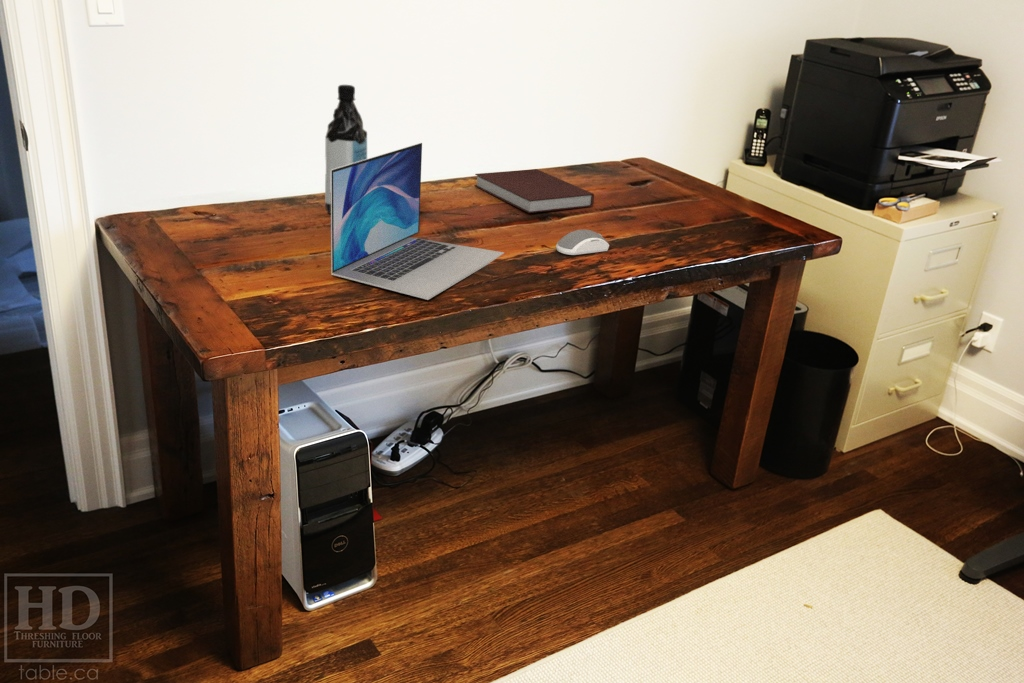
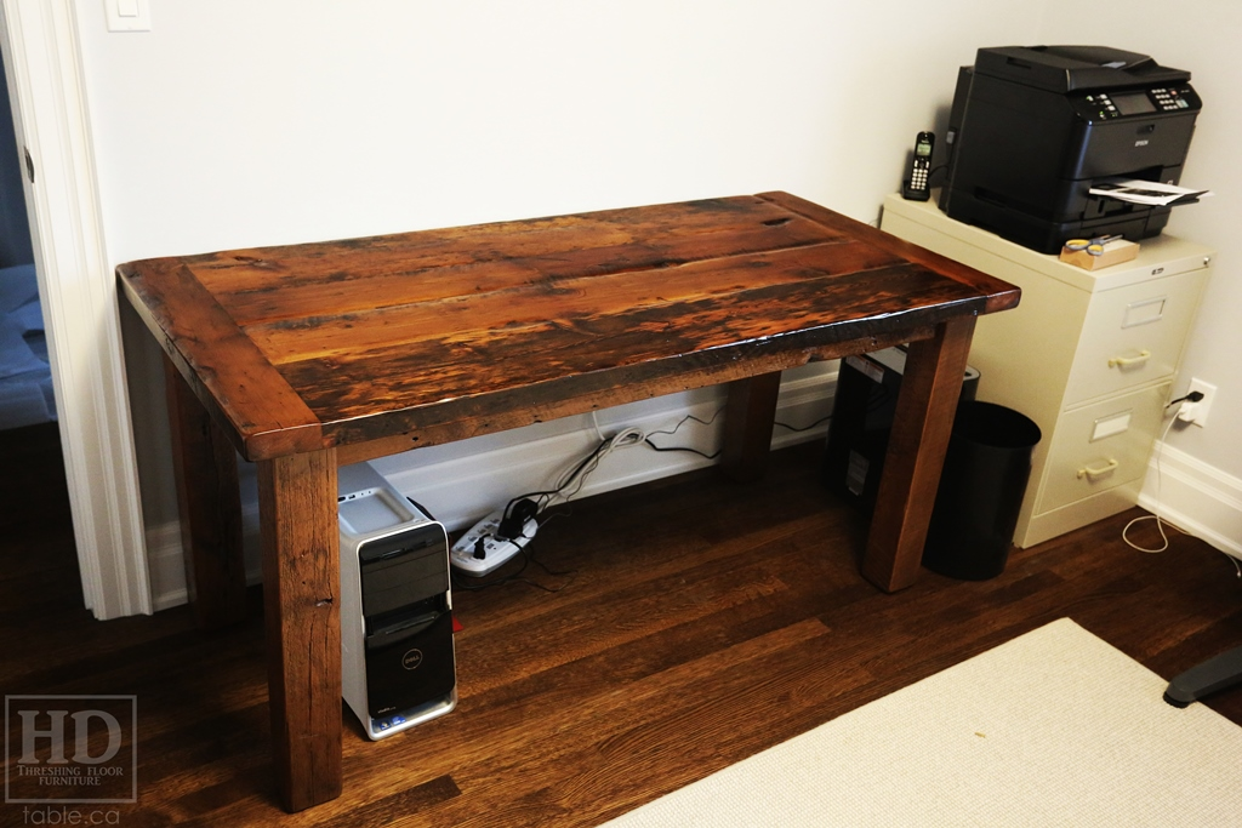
- laptop (419, 215)
- water bottle (346, 150)
- notebook (533, 189)
- computer mouse (582, 239)
